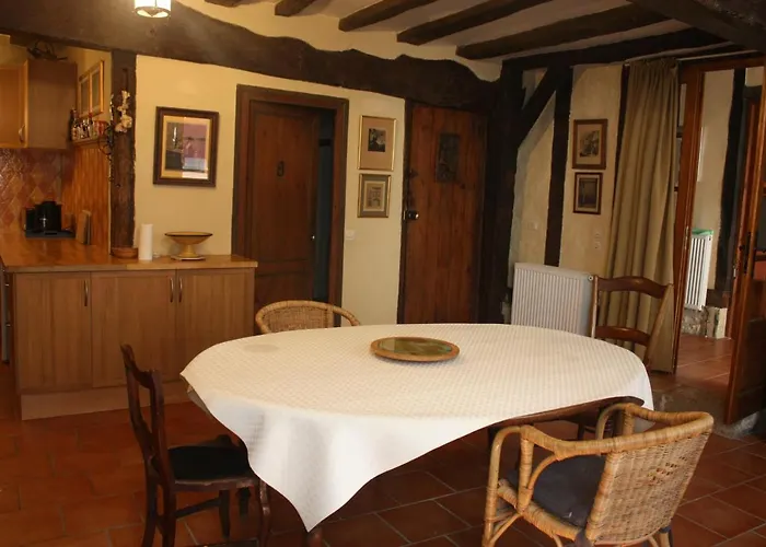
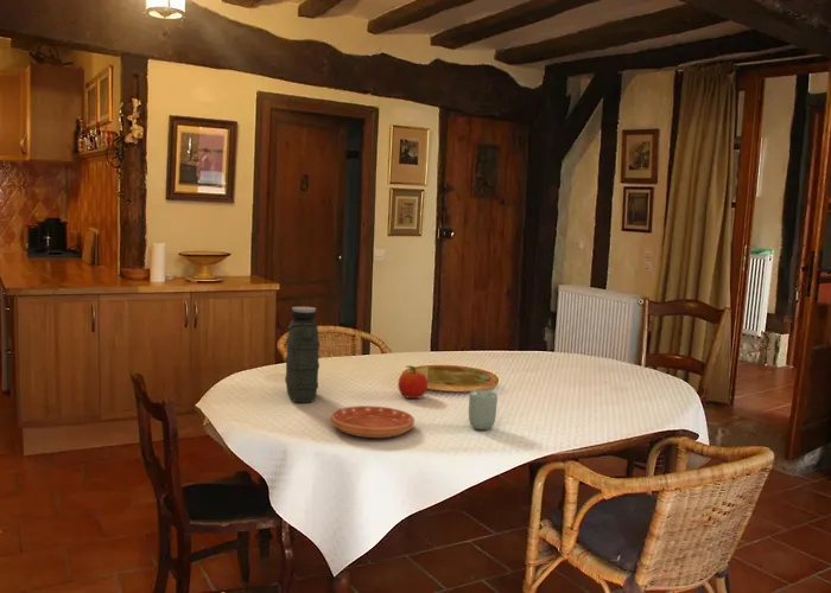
+ cup (482, 410)
+ water jug (302, 352)
+ fruit (413, 382)
+ saucer (372, 422)
